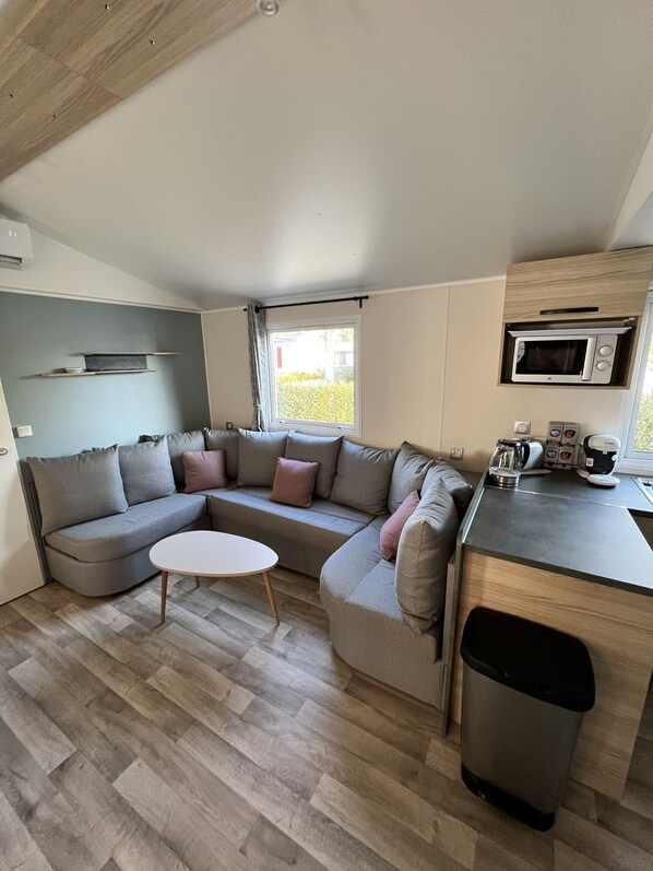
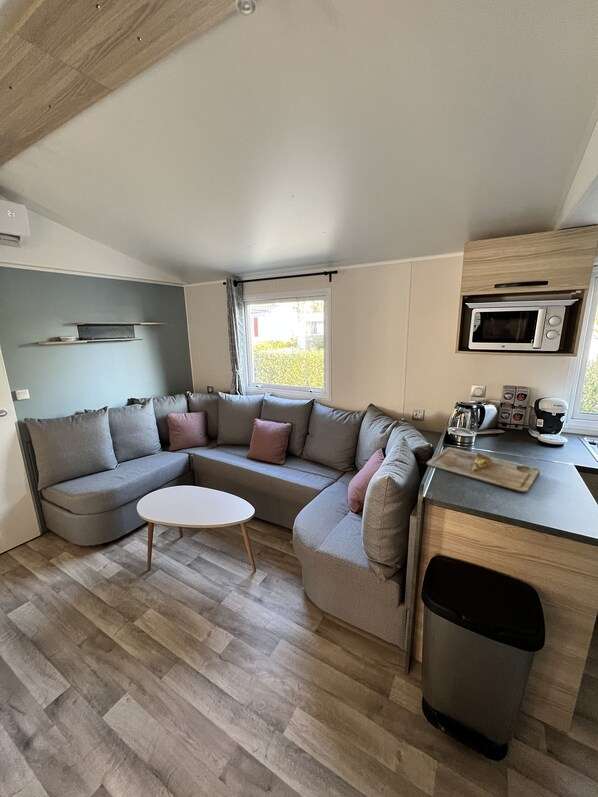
+ cutting board (481, 463)
